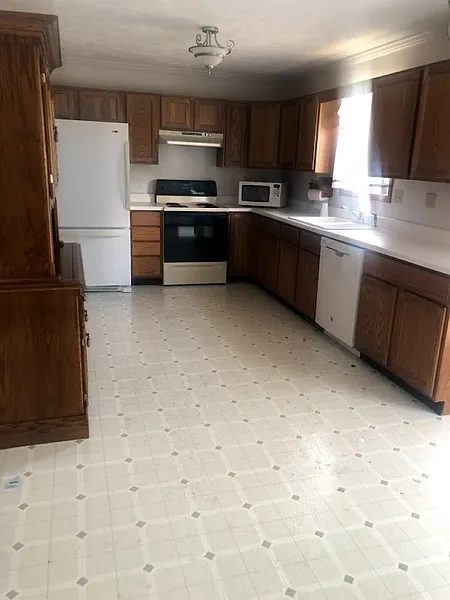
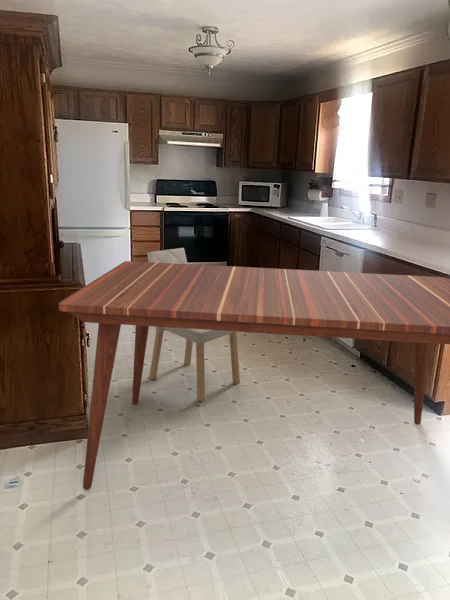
+ dining table (287, 334)
+ dining chair (194, 329)
